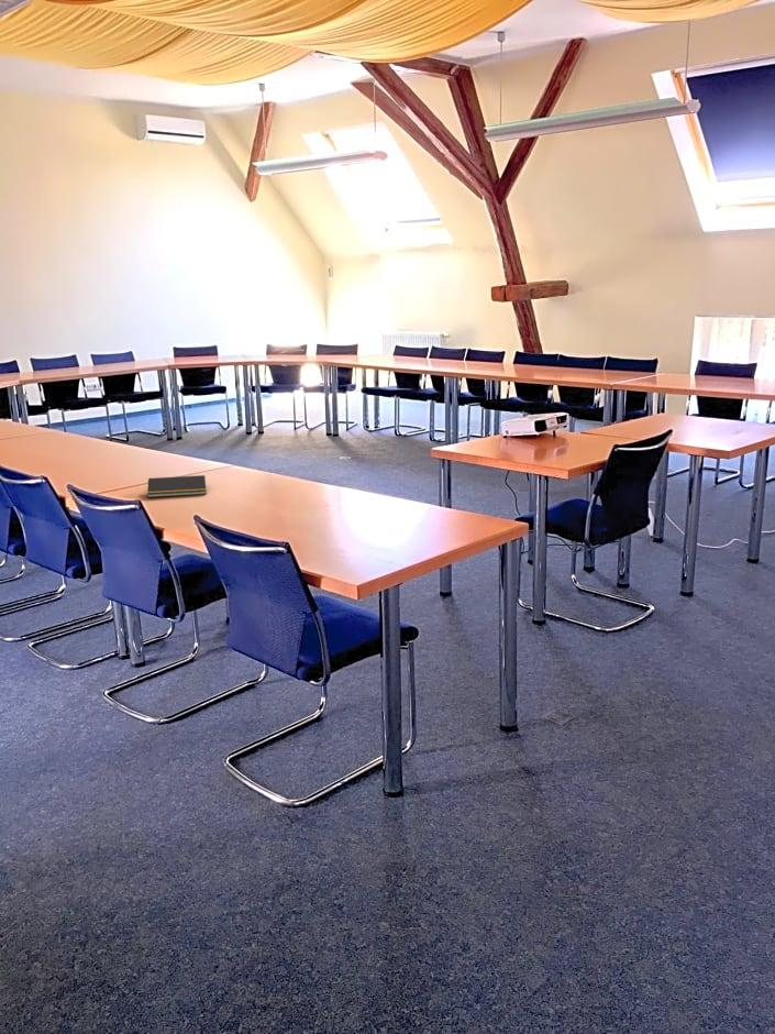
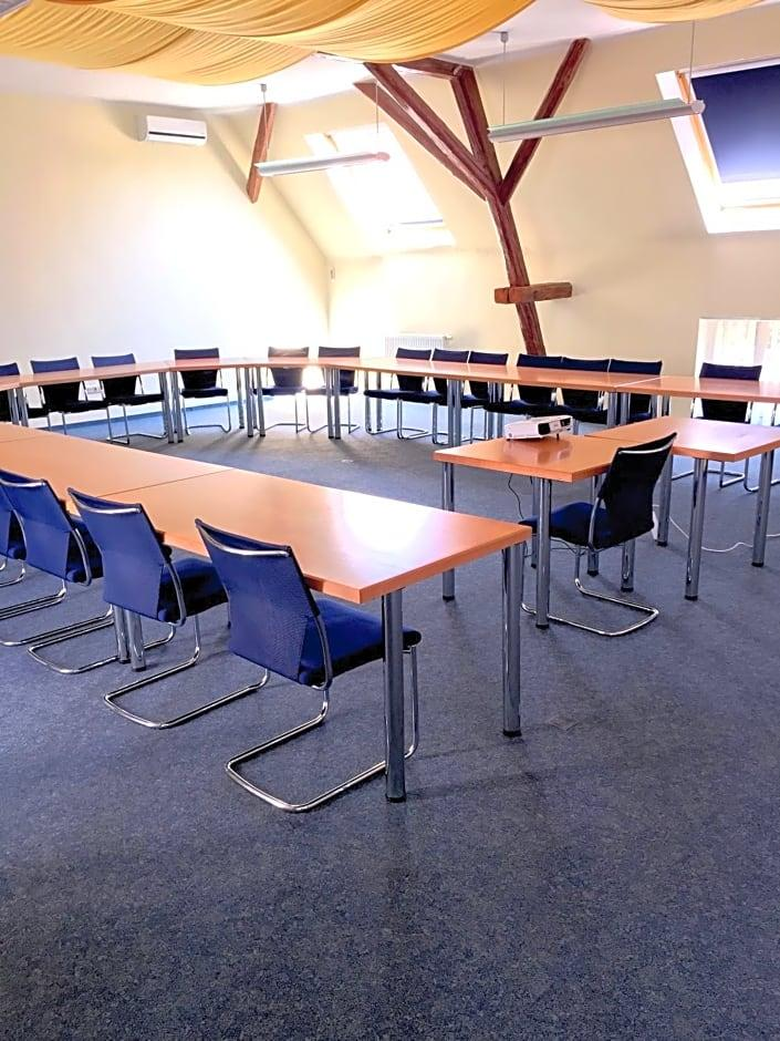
- notepad (177, 485)
